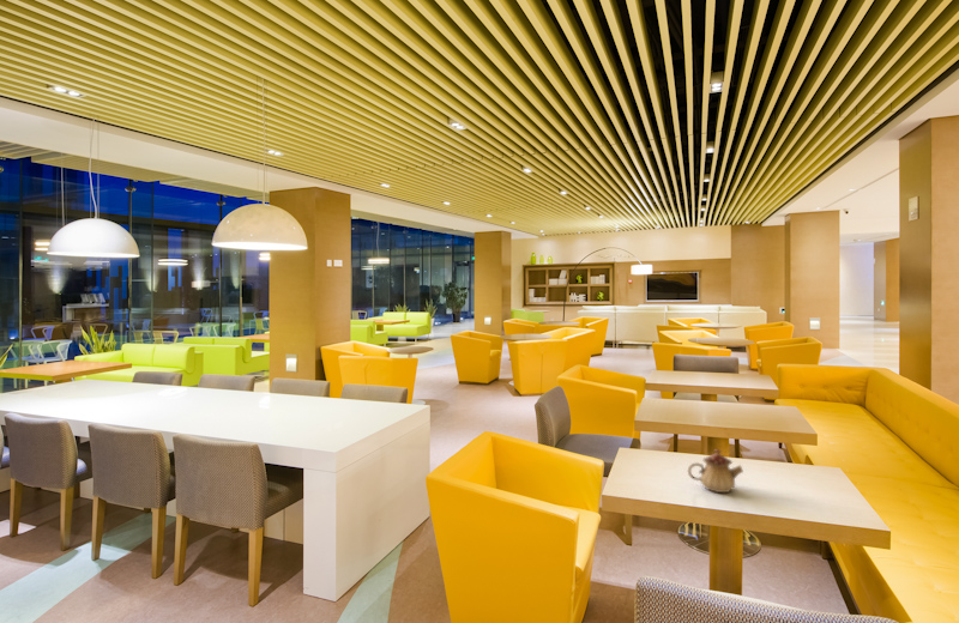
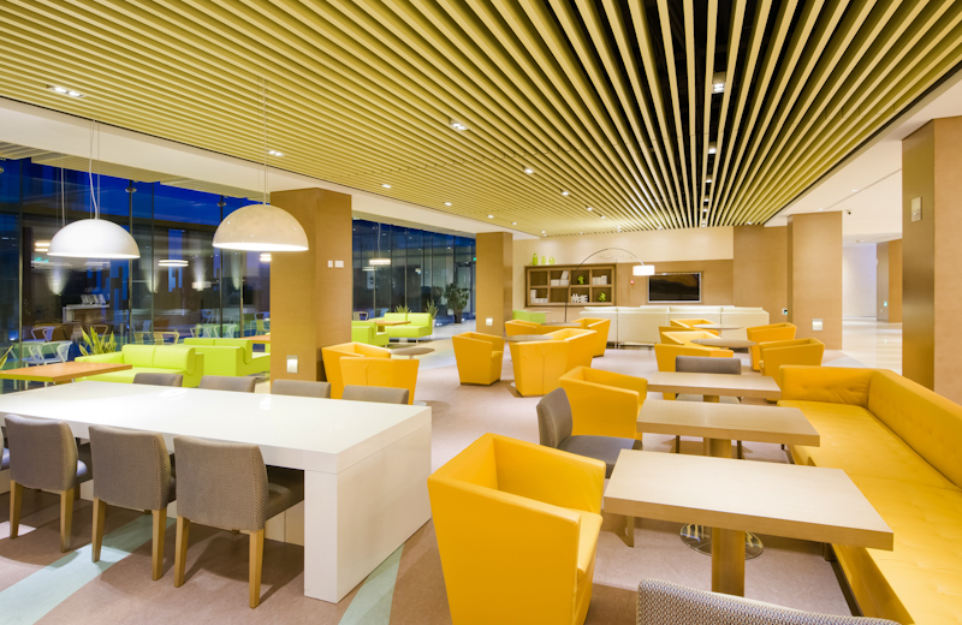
- teapot (714, 468)
